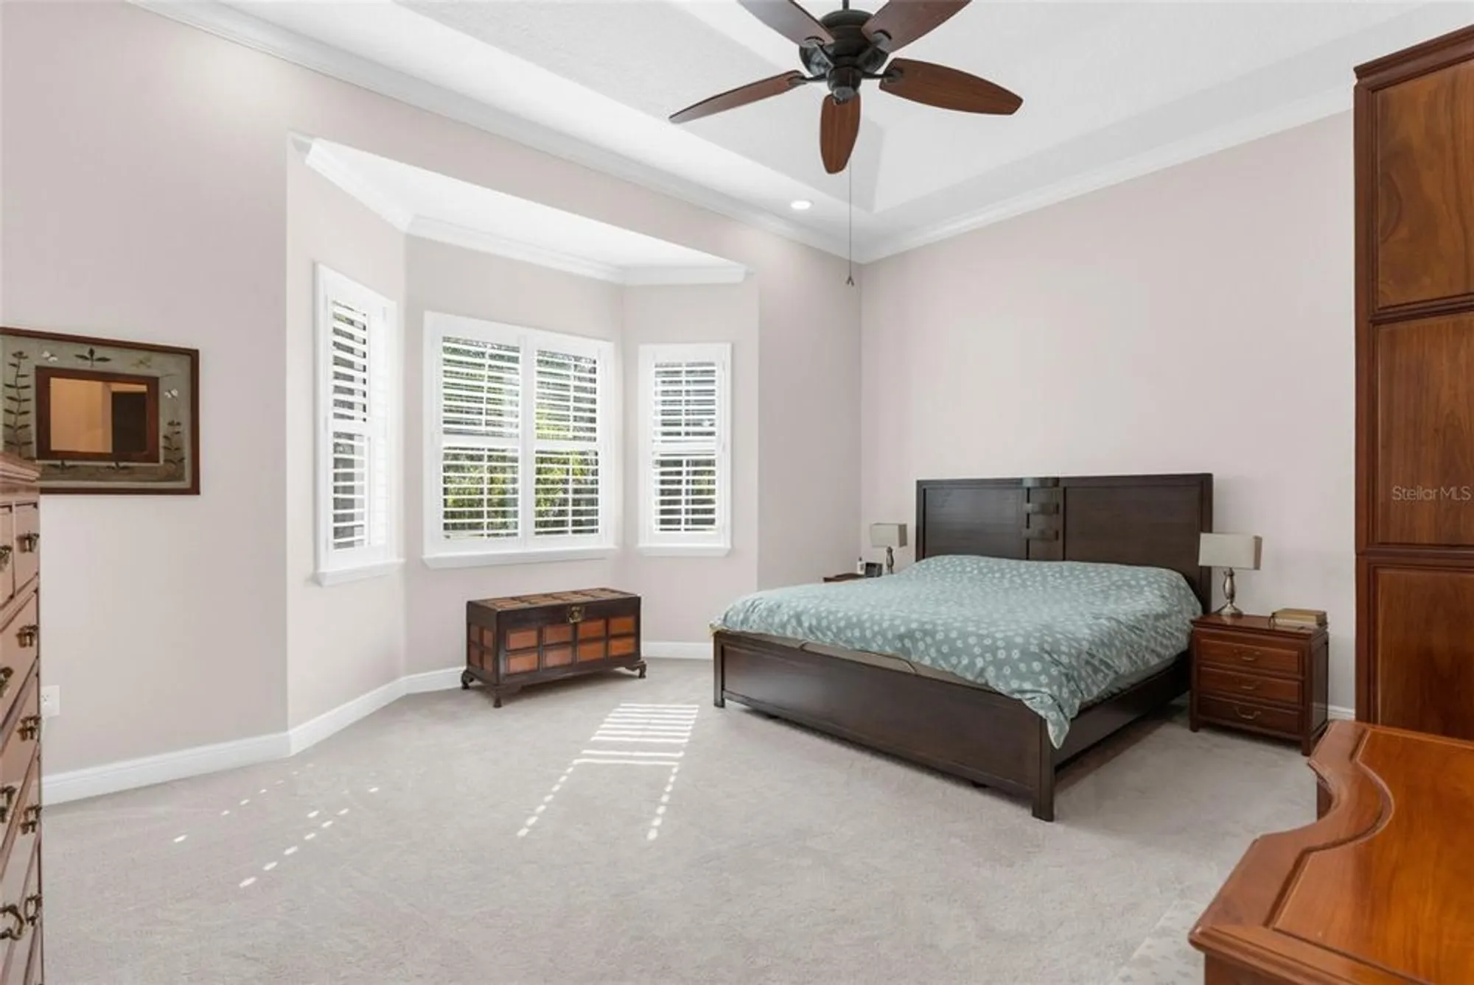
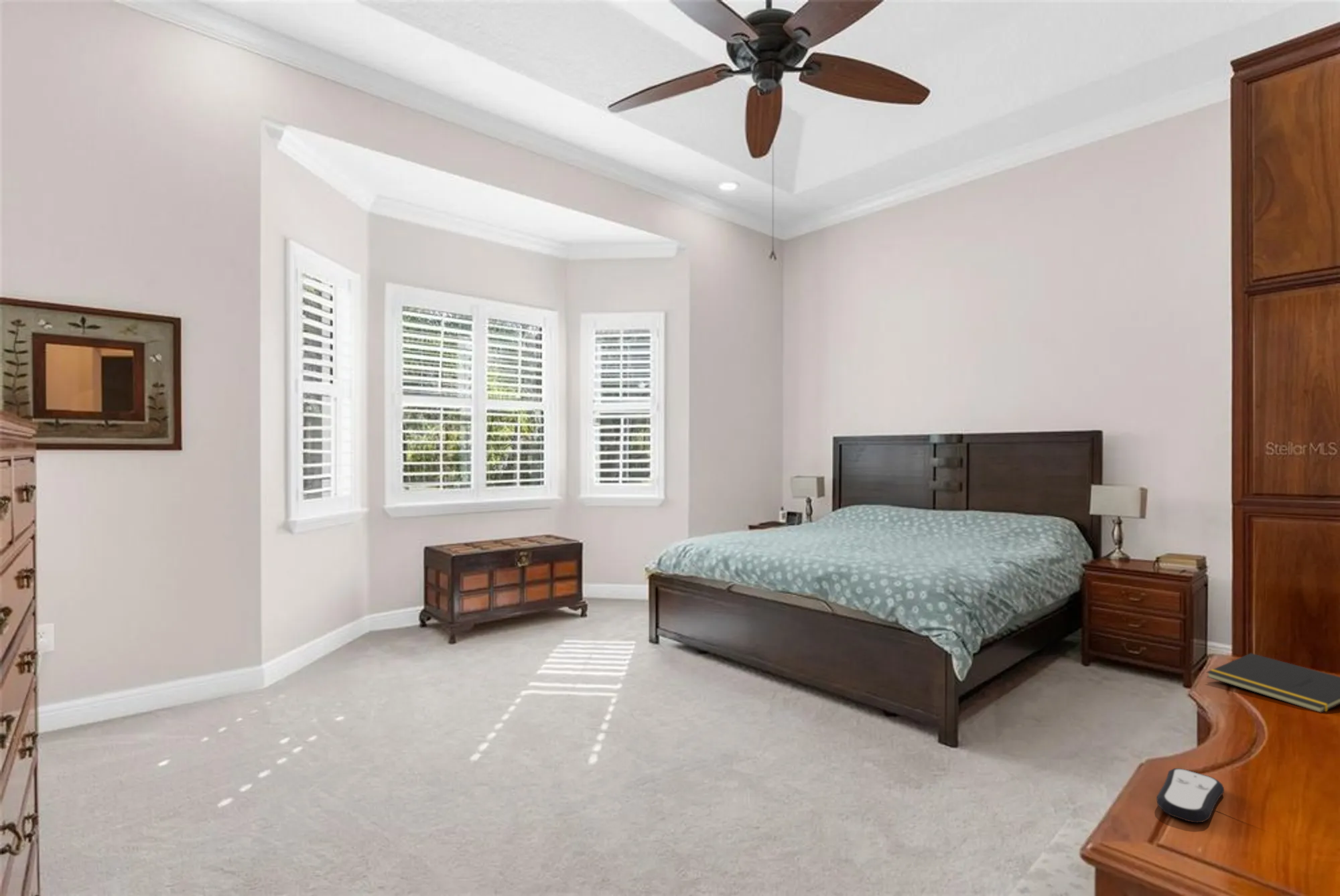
+ notepad (1283, 680)
+ remote control (1189, 794)
